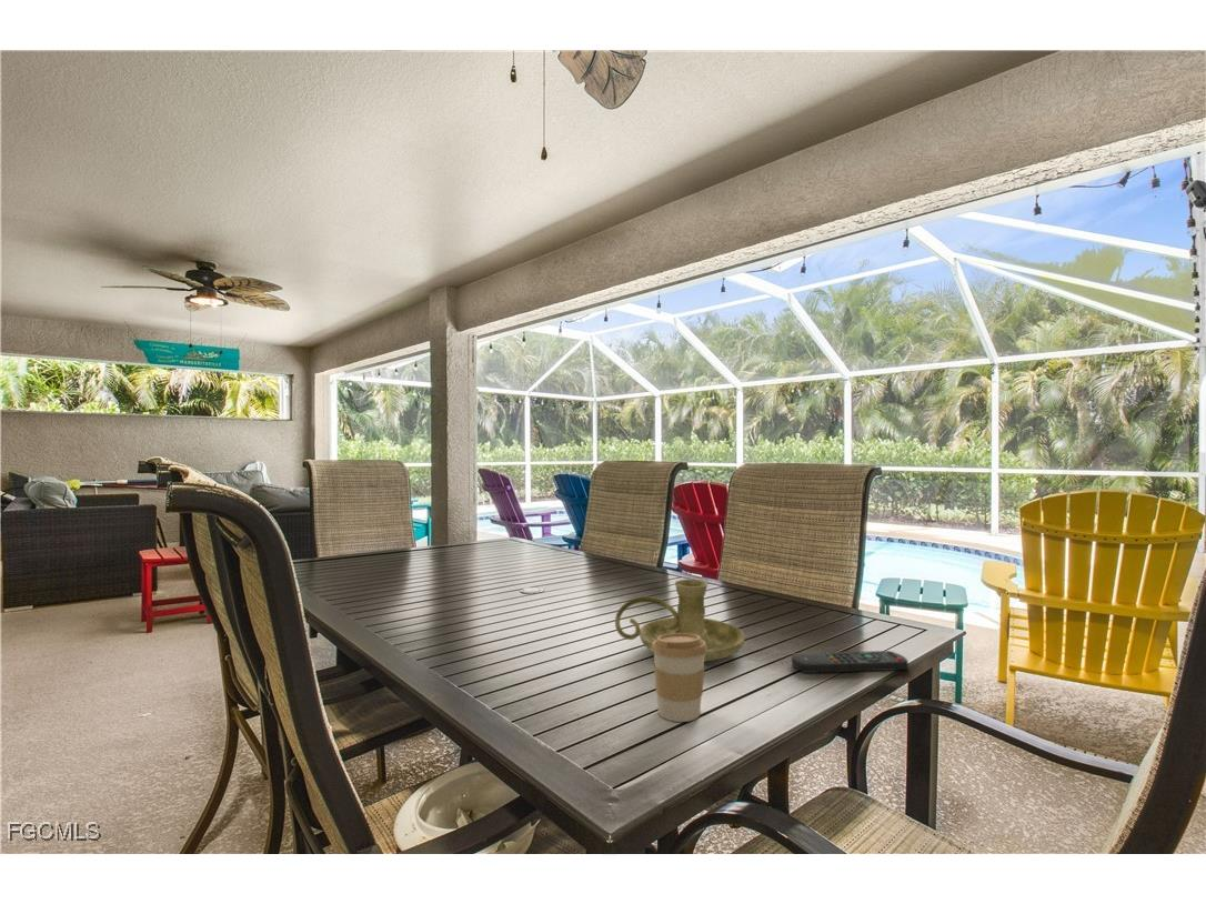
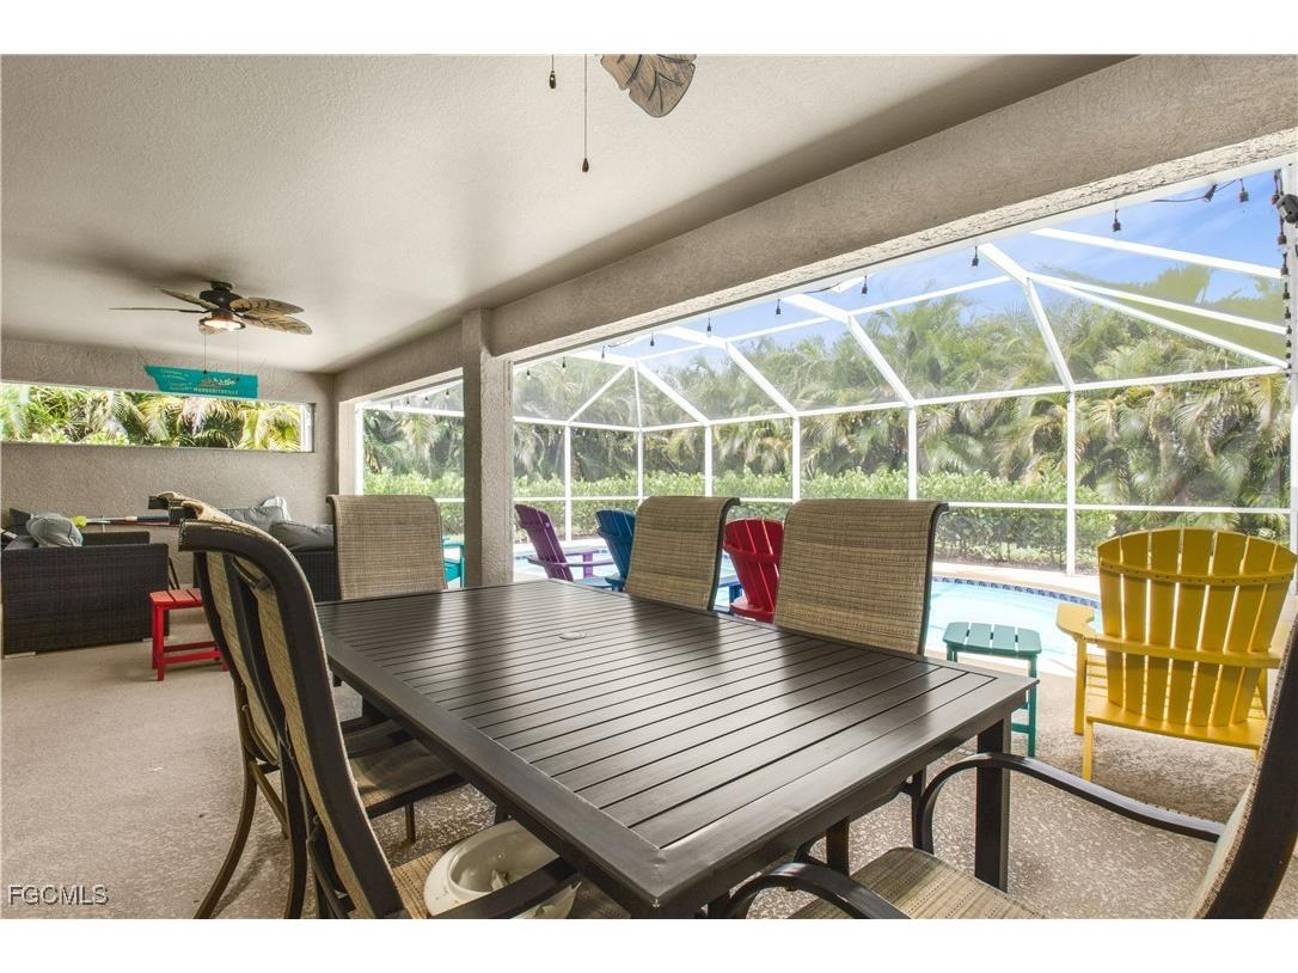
- candle holder (679, 616)
- remote control (848, 661)
- coffee cup (679, 673)
